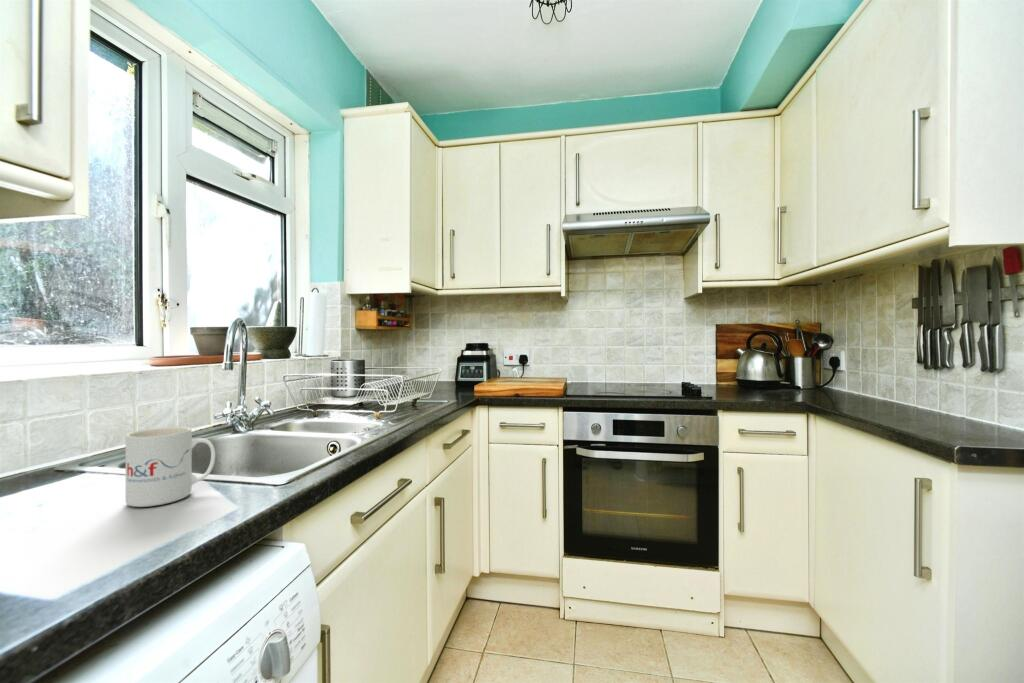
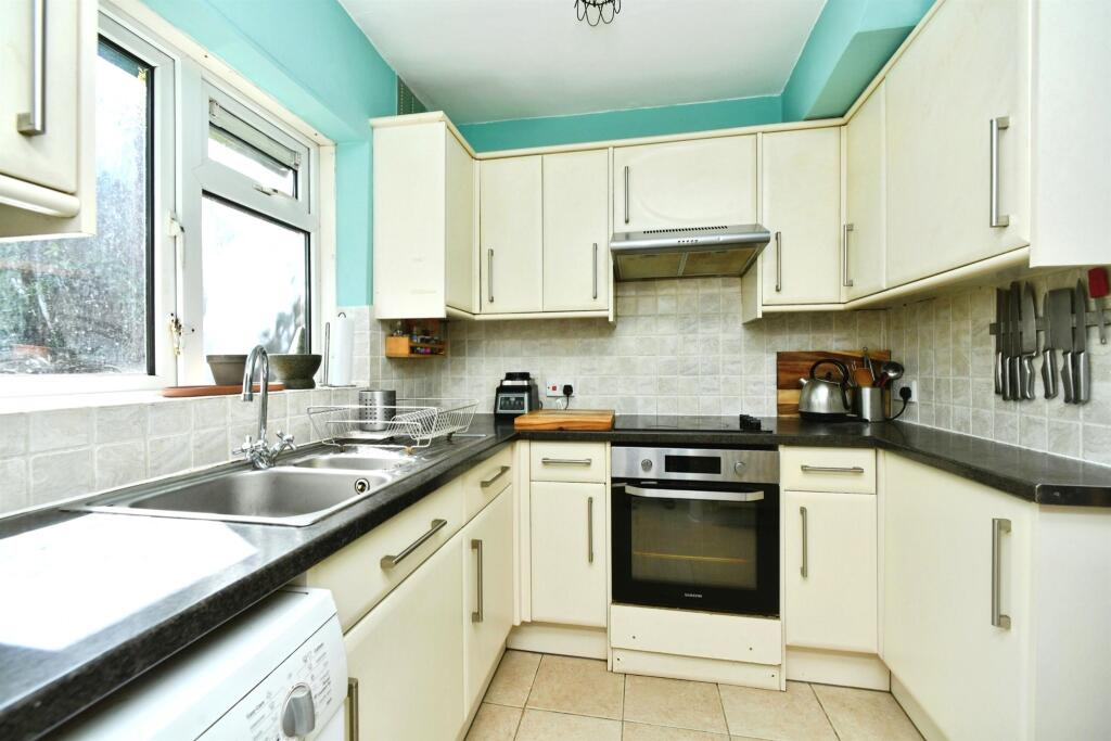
- mug (172, 463)
